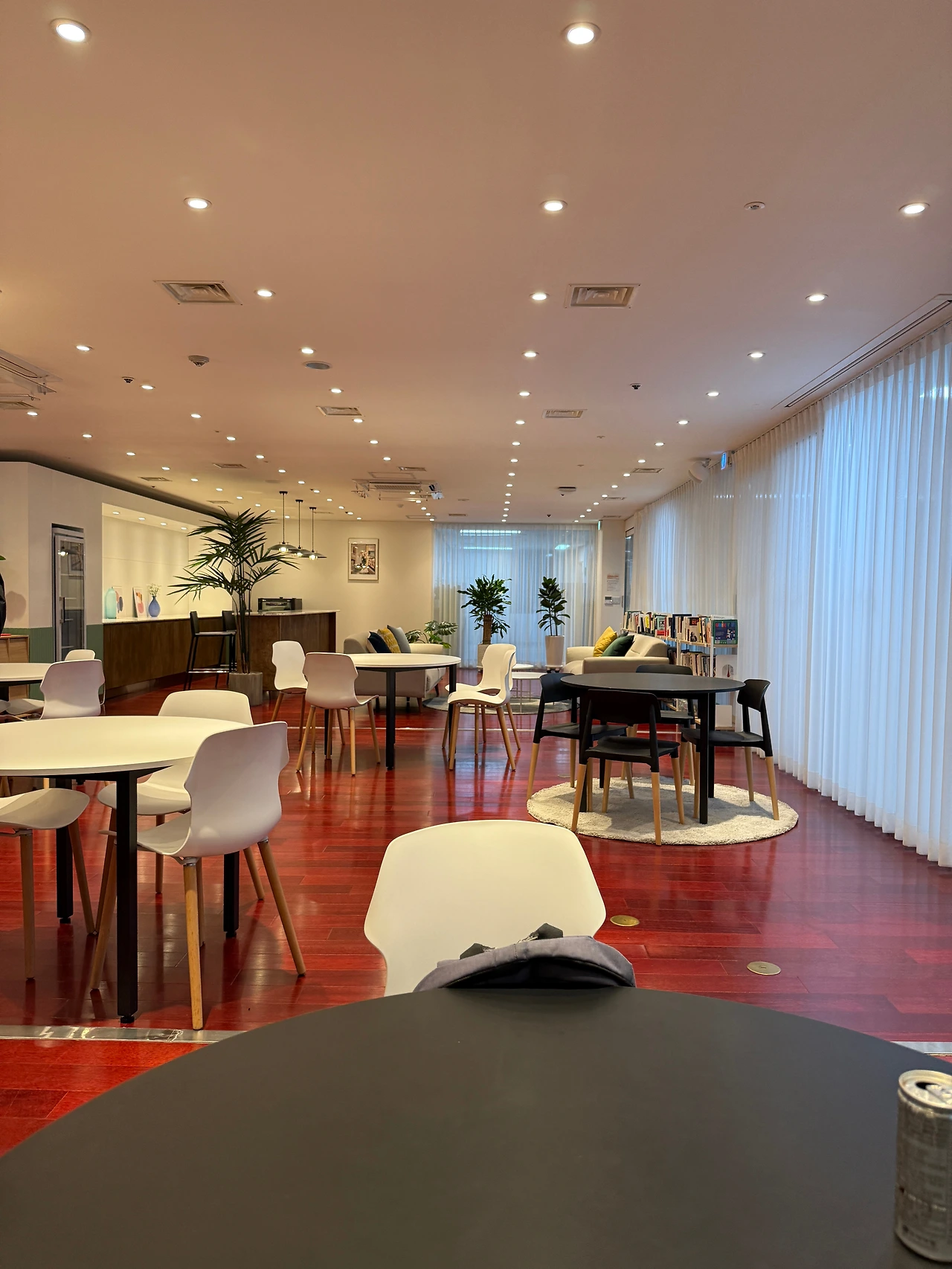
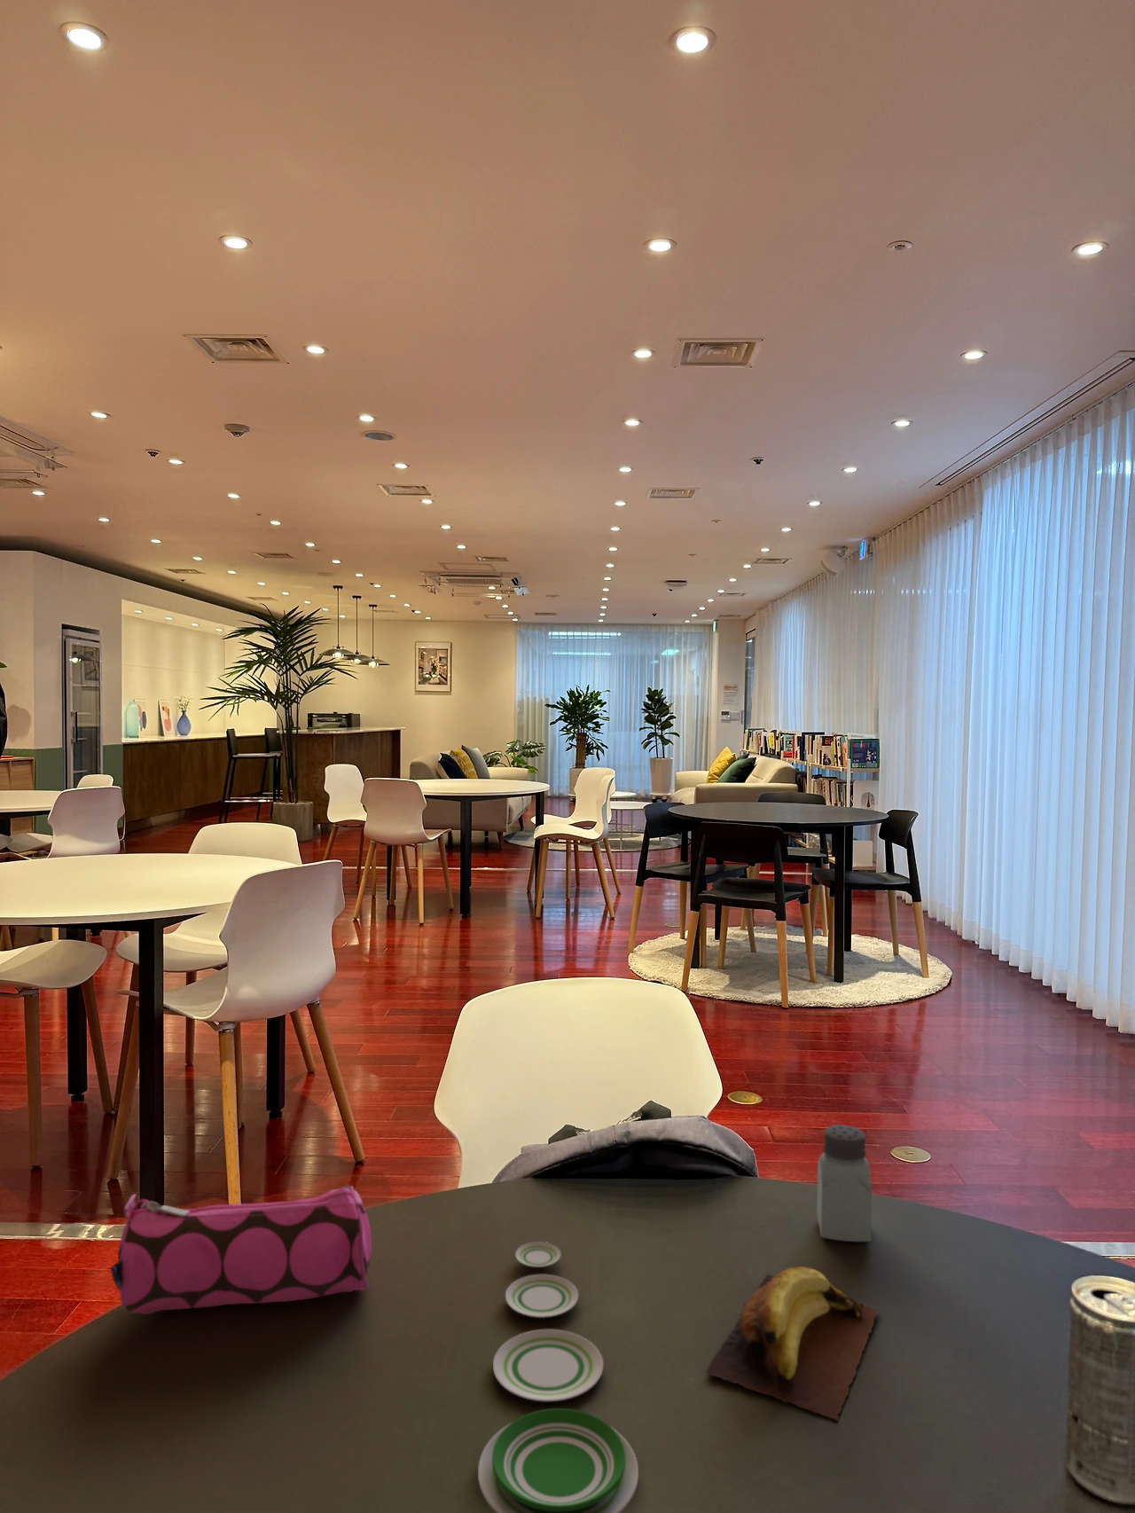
+ plate (547, 1352)
+ saltshaker (843, 1180)
+ banana (798, 1314)
+ pencil case (248, 1241)
